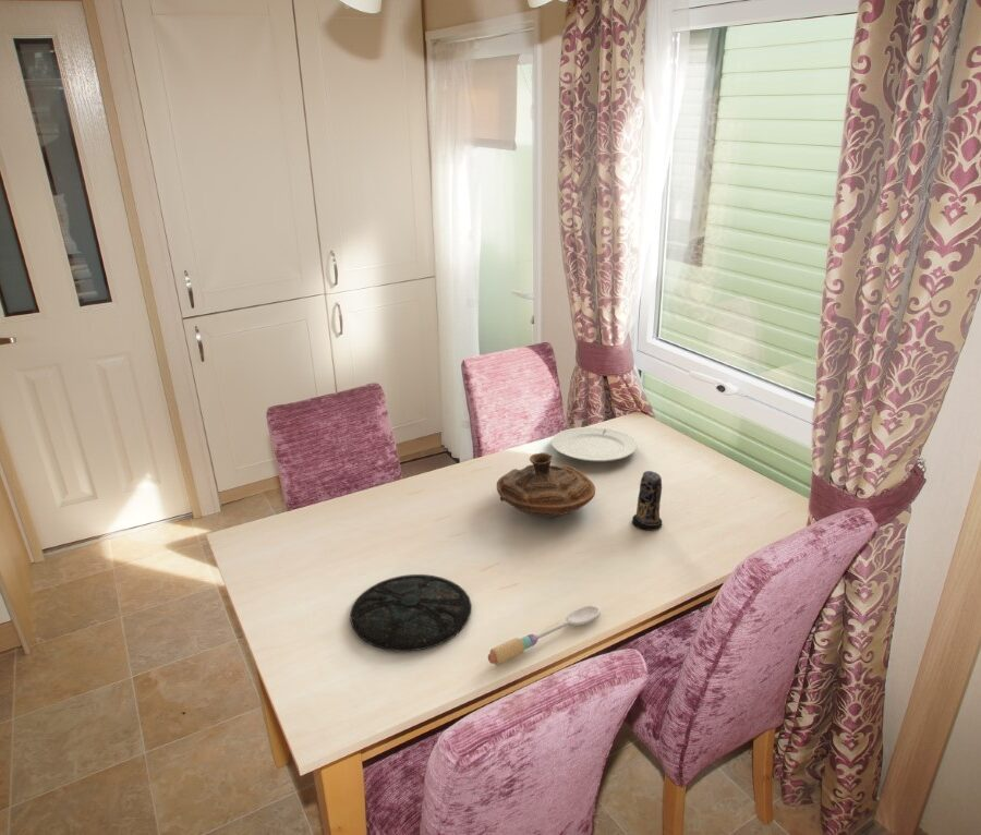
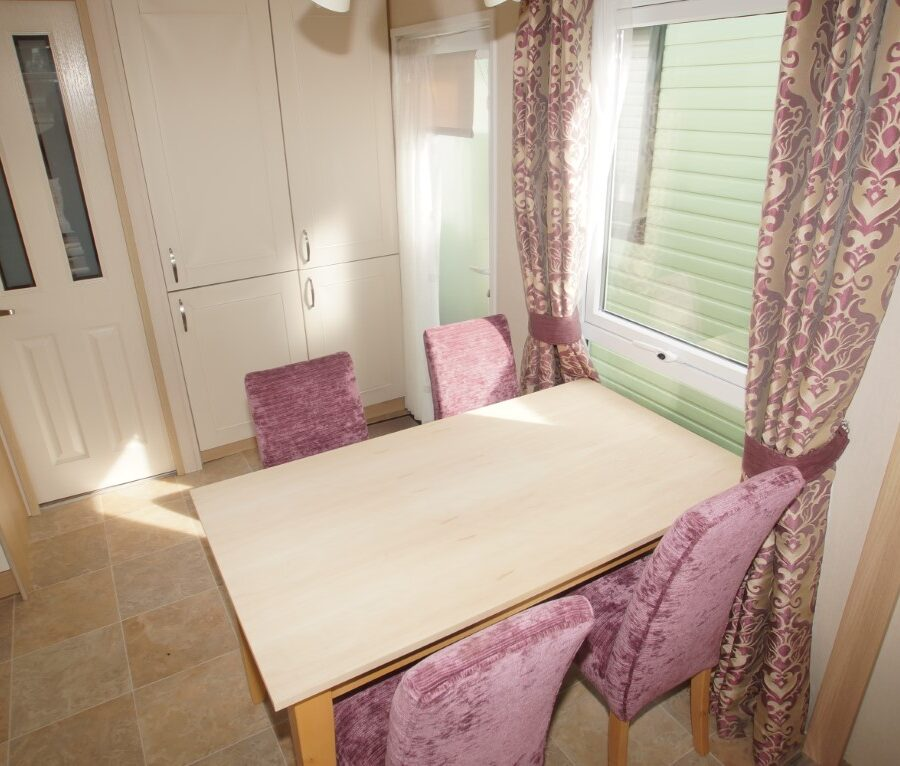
- spoon (546, 632)
- decorative bowl (545, 482)
- chinaware (593, 446)
- plate (410, 604)
- candle (649, 499)
